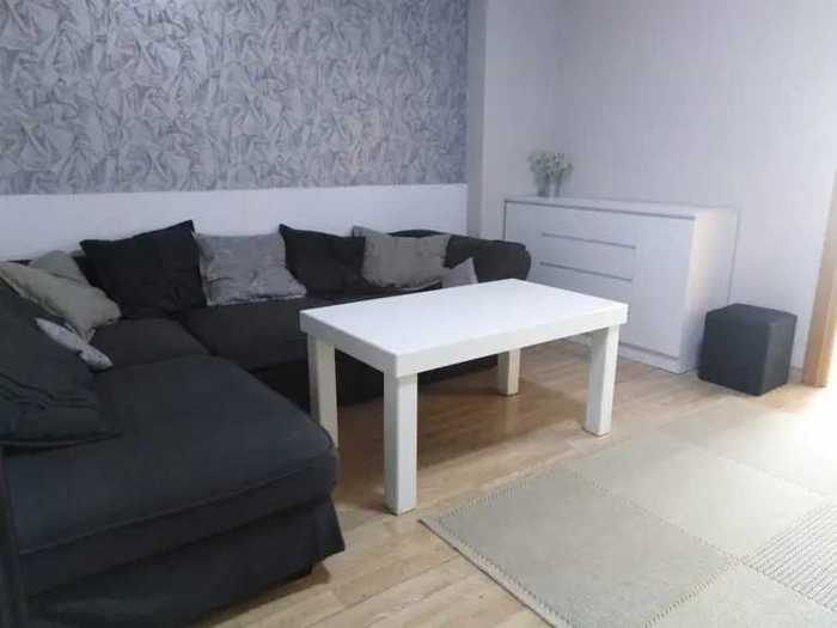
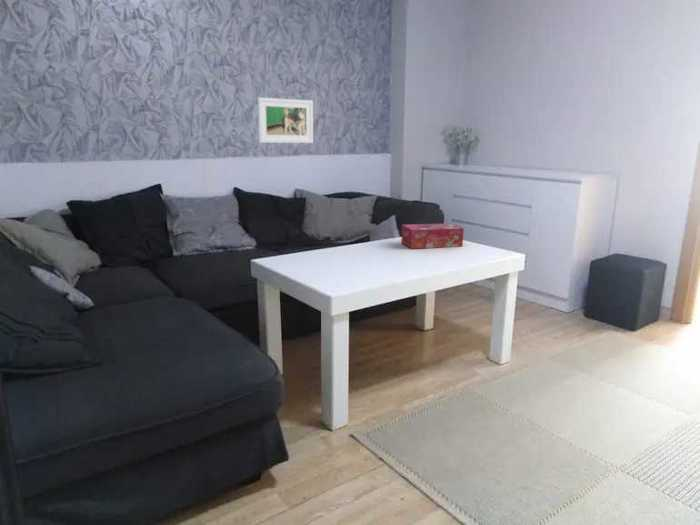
+ tissue box (431, 235)
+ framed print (286, 121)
